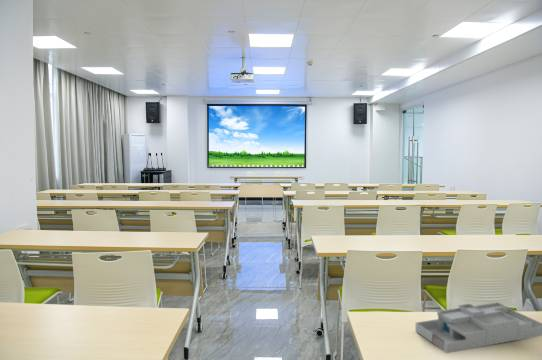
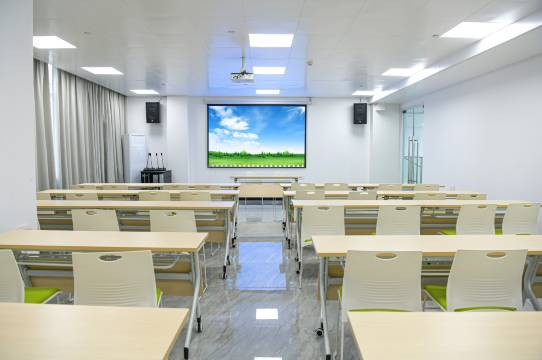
- desk organizer (480, 321)
